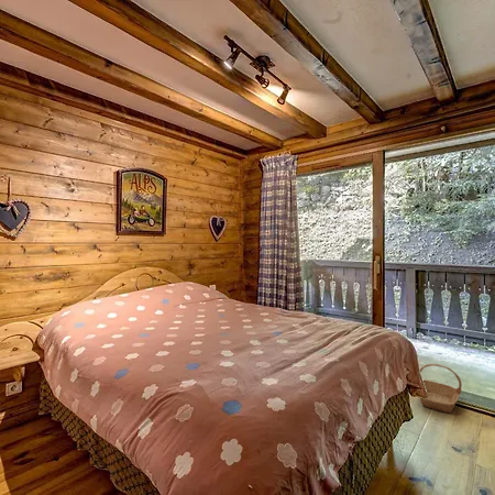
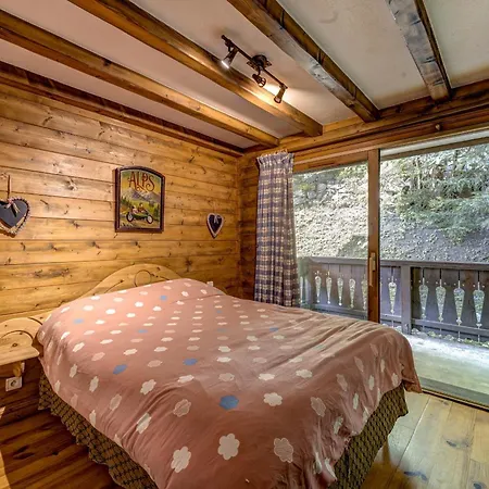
- basket (437, 383)
